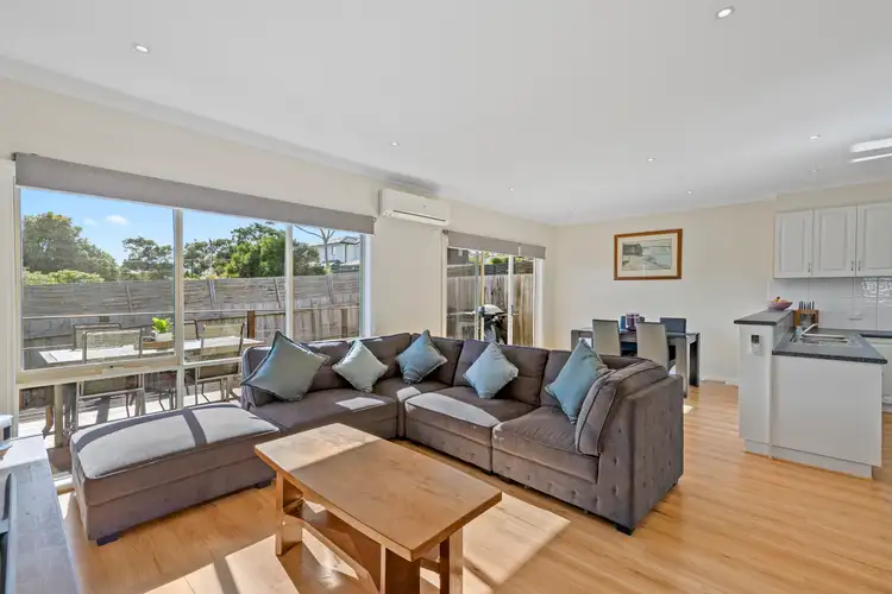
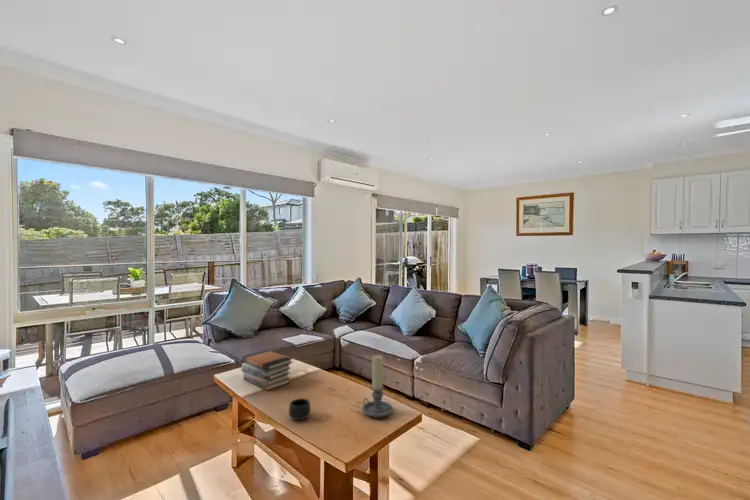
+ mug (300, 408)
+ candle holder (375, 383)
+ book stack (266, 368)
